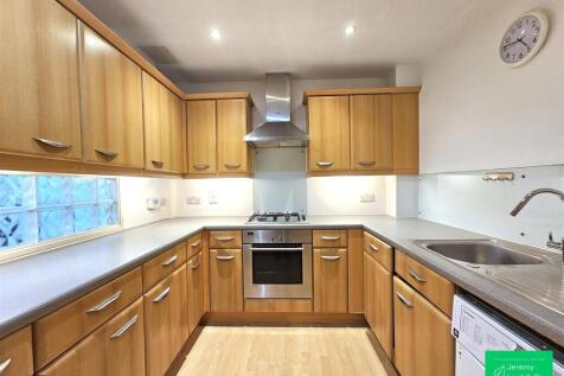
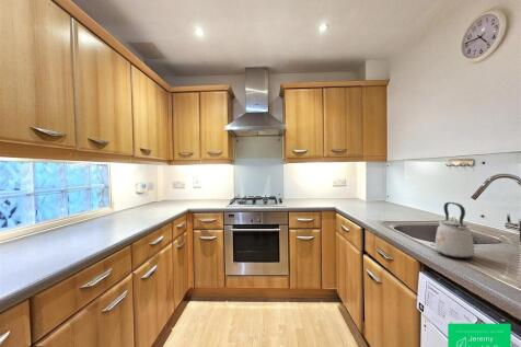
+ kettle (450, 227)
